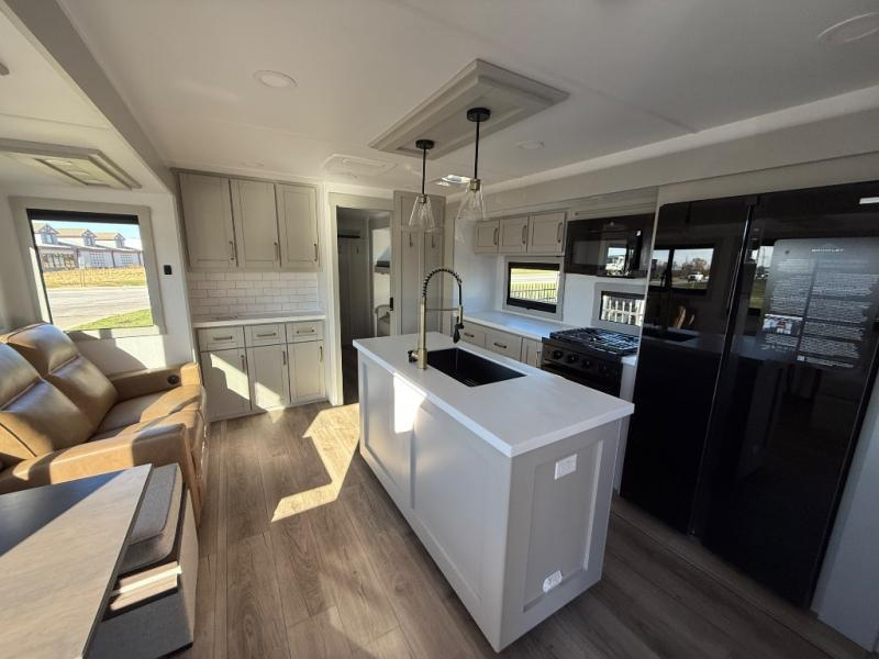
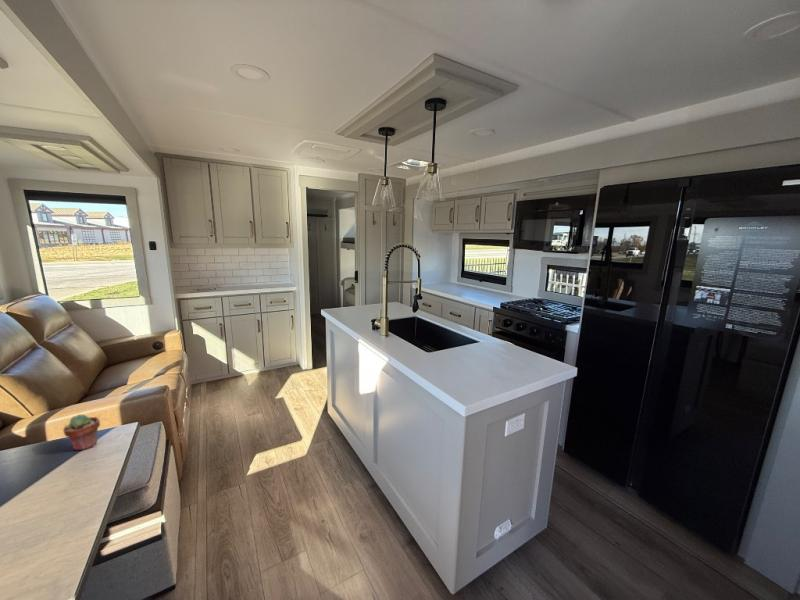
+ potted succulent (82, 430)
